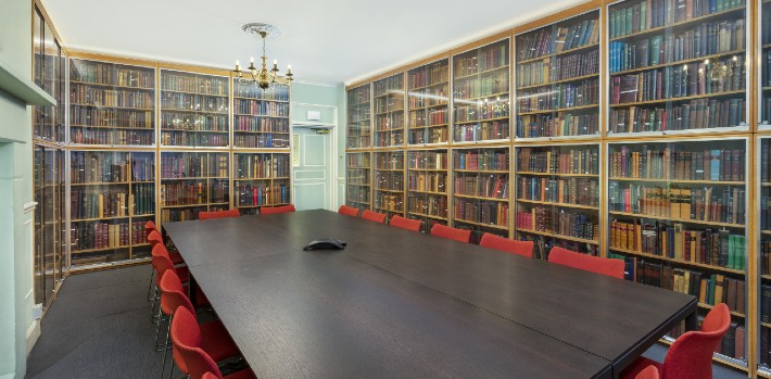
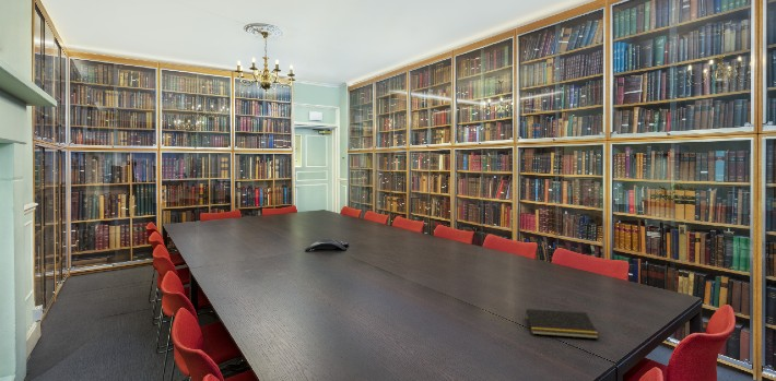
+ notepad (560, 322)
